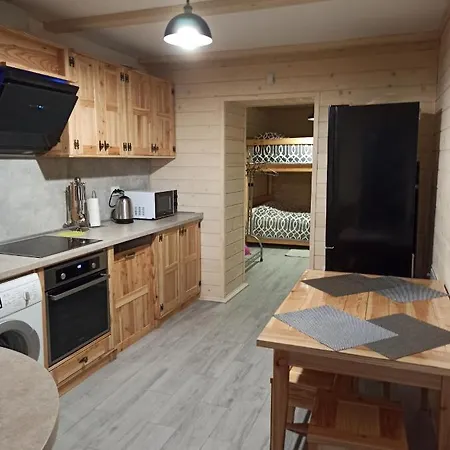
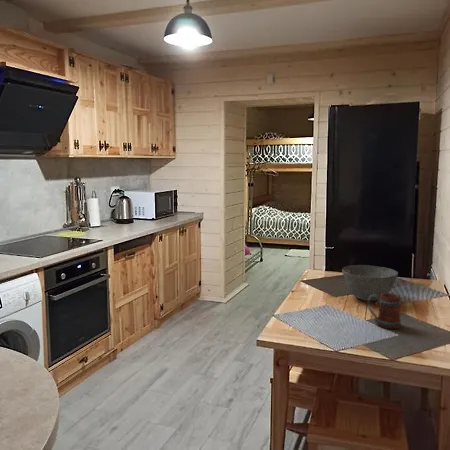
+ mug (384, 309)
+ bowl (369, 284)
